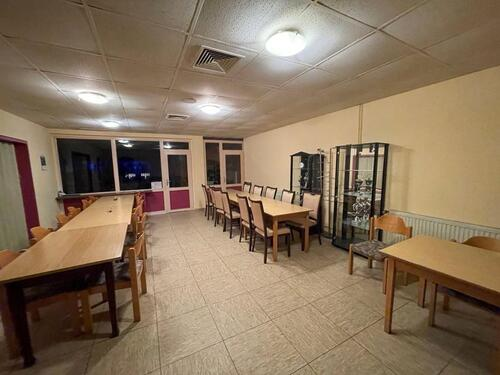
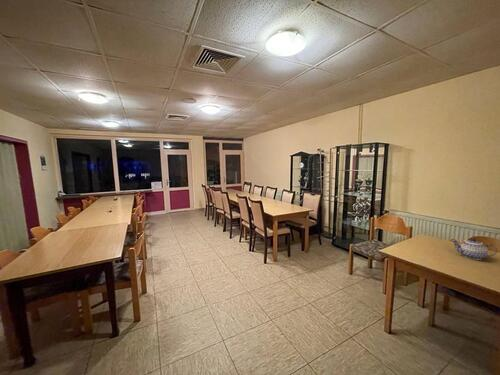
+ teapot (473, 248)
